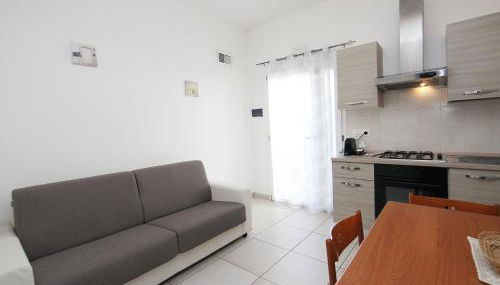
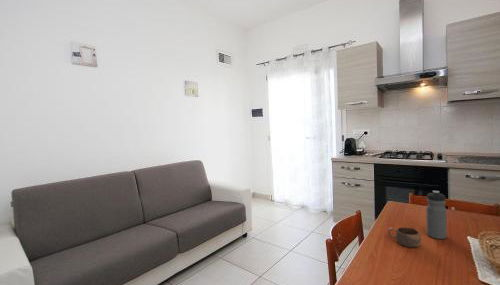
+ cup (404, 235)
+ water bottle (436, 213)
